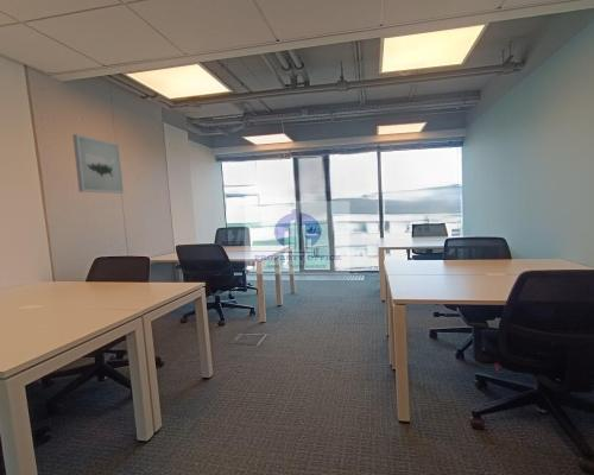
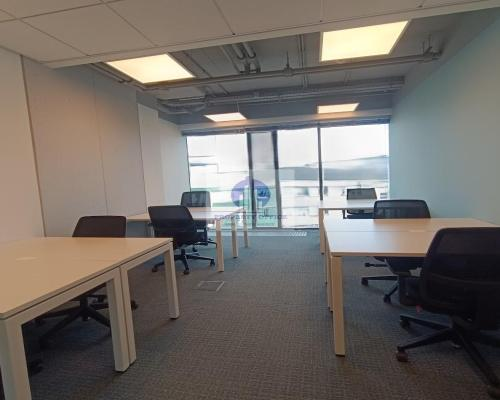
- wall art (100, 166)
